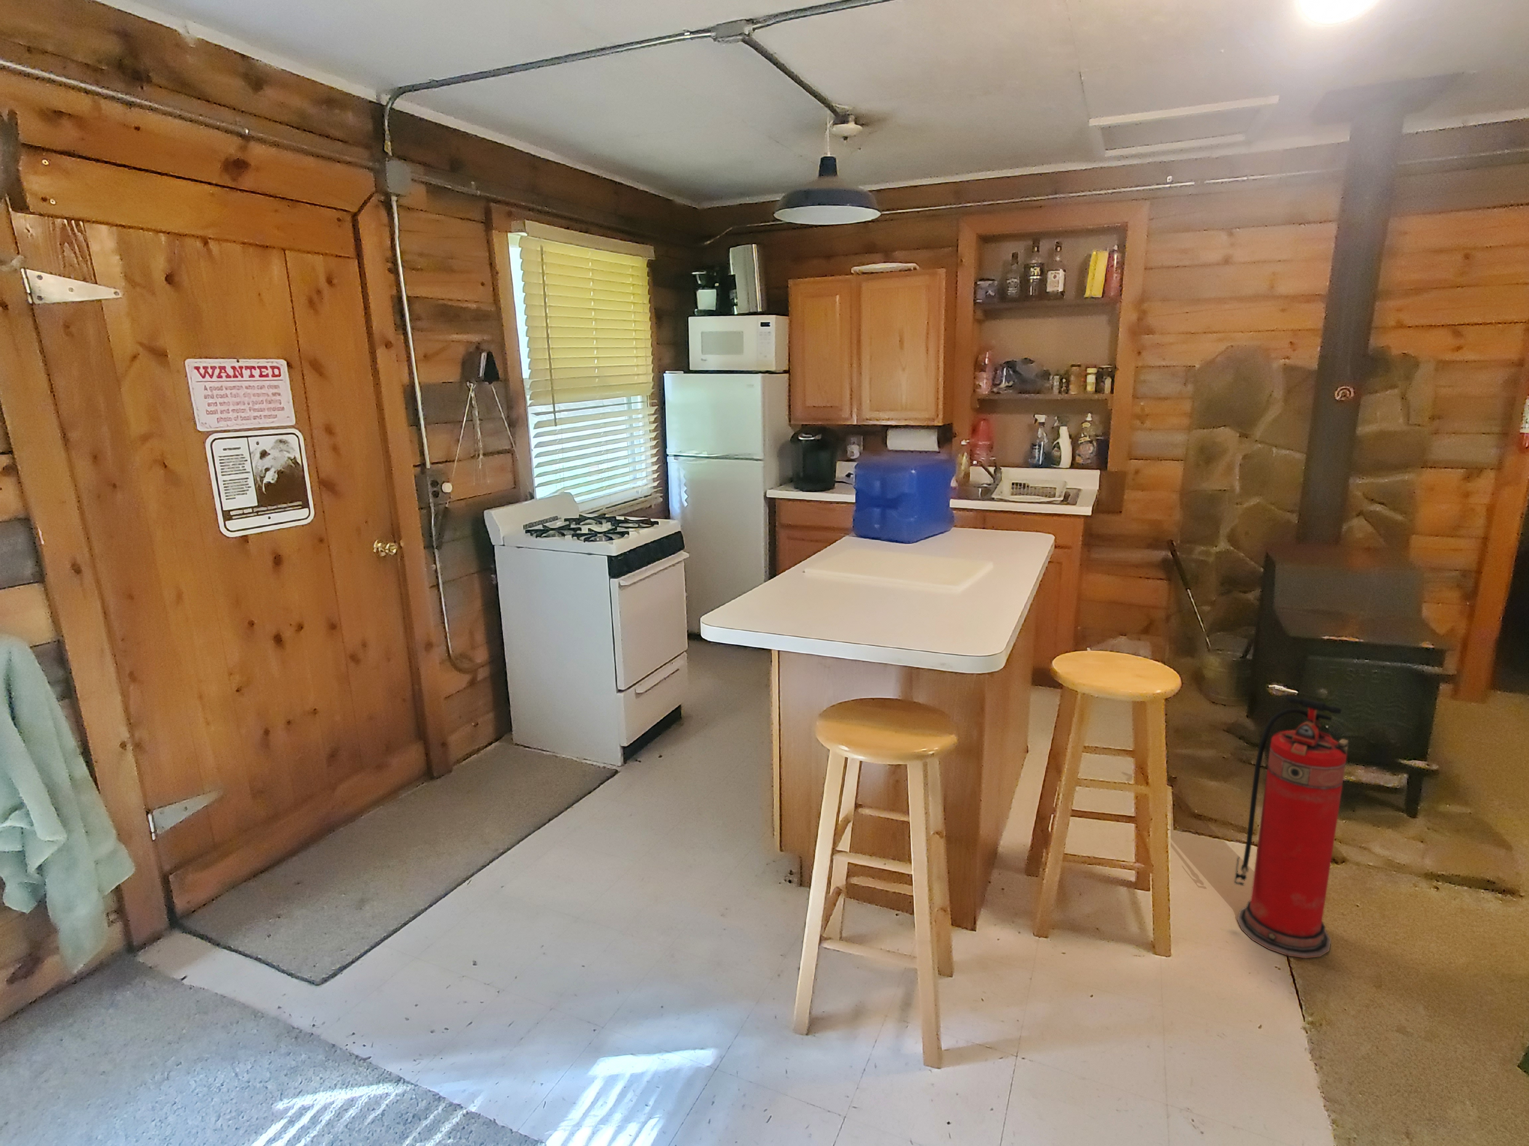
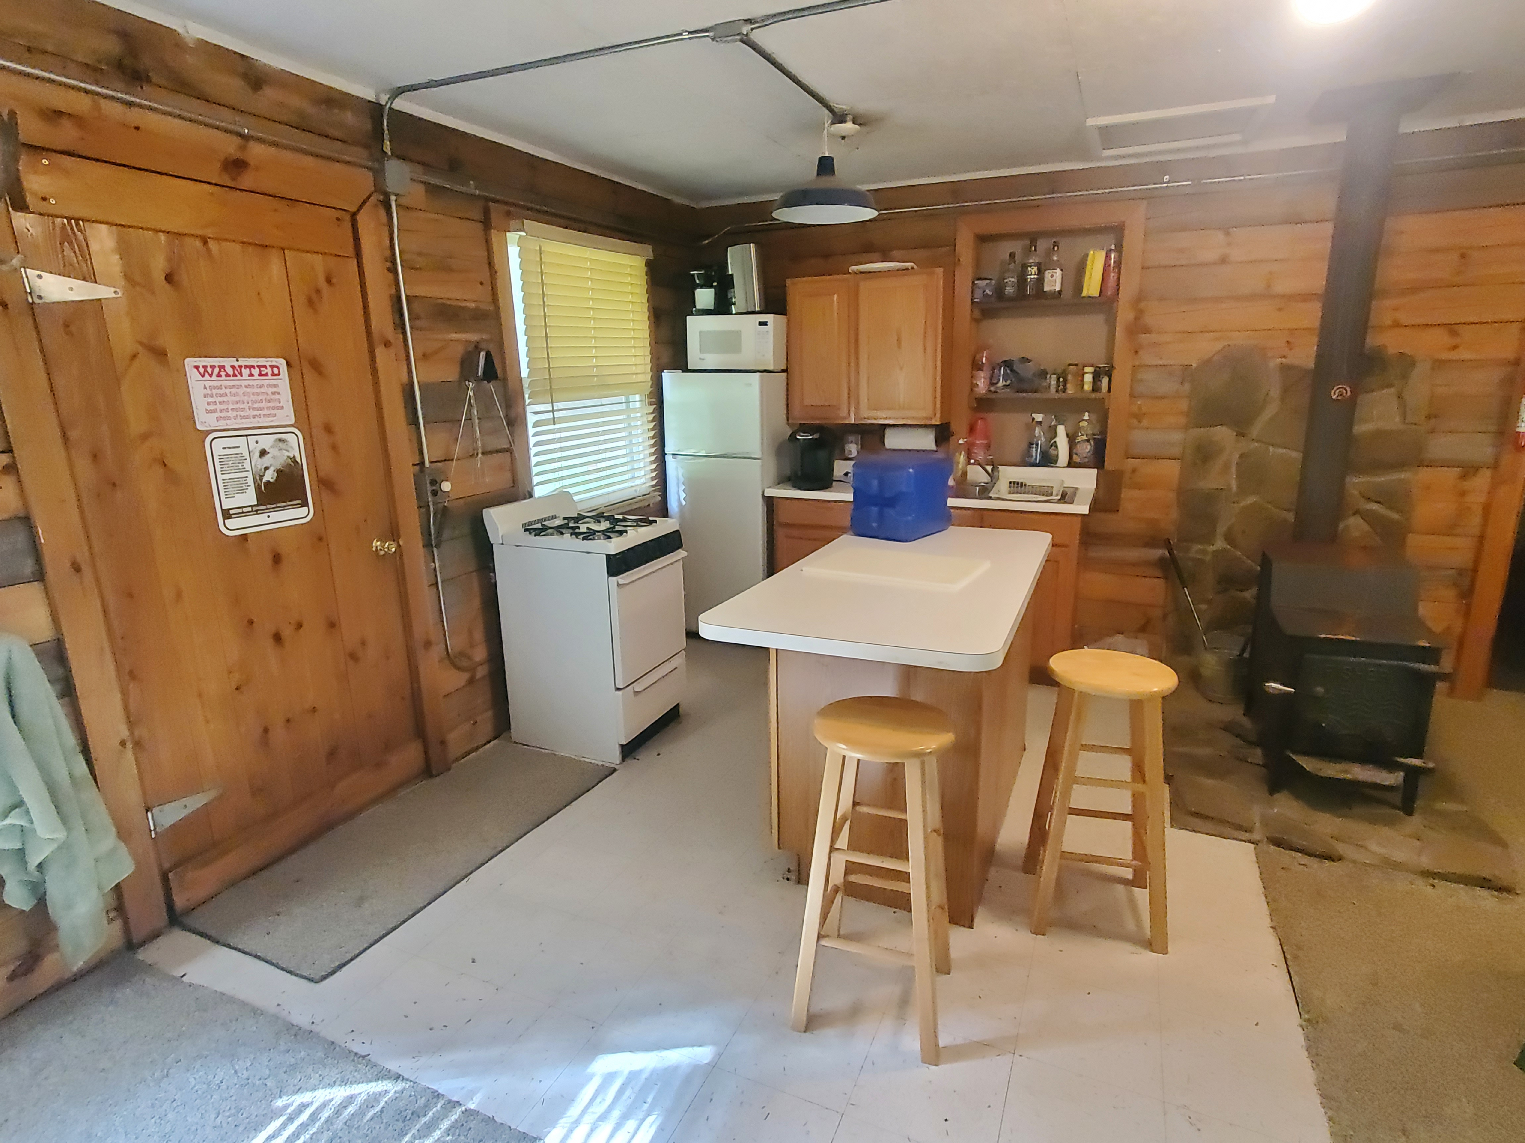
- fire extinguisher (1294, 819)
